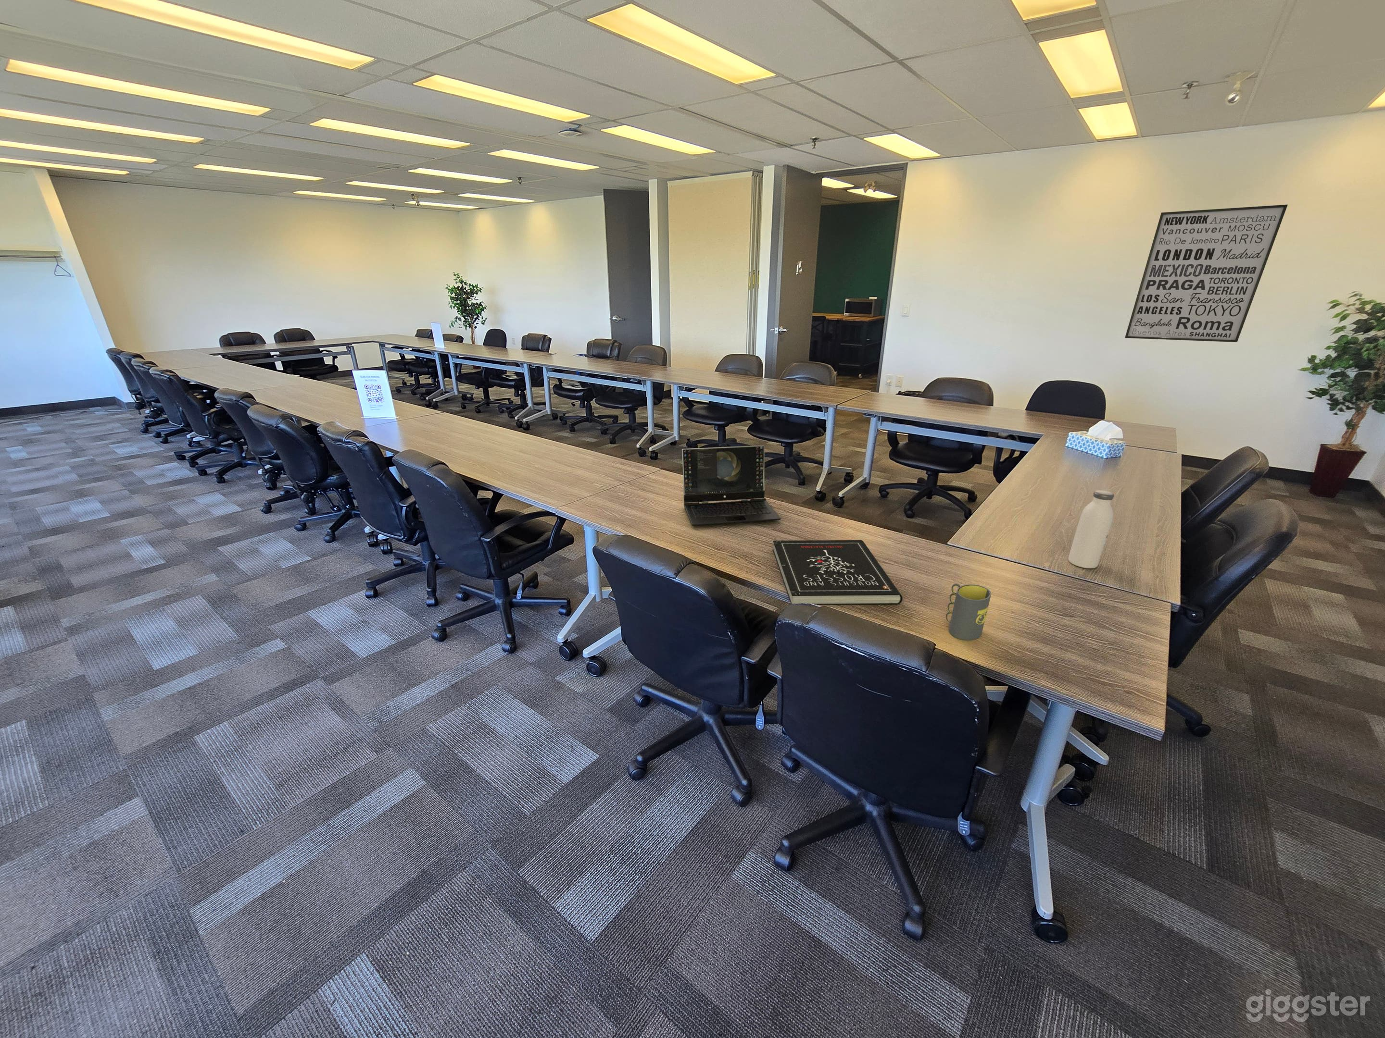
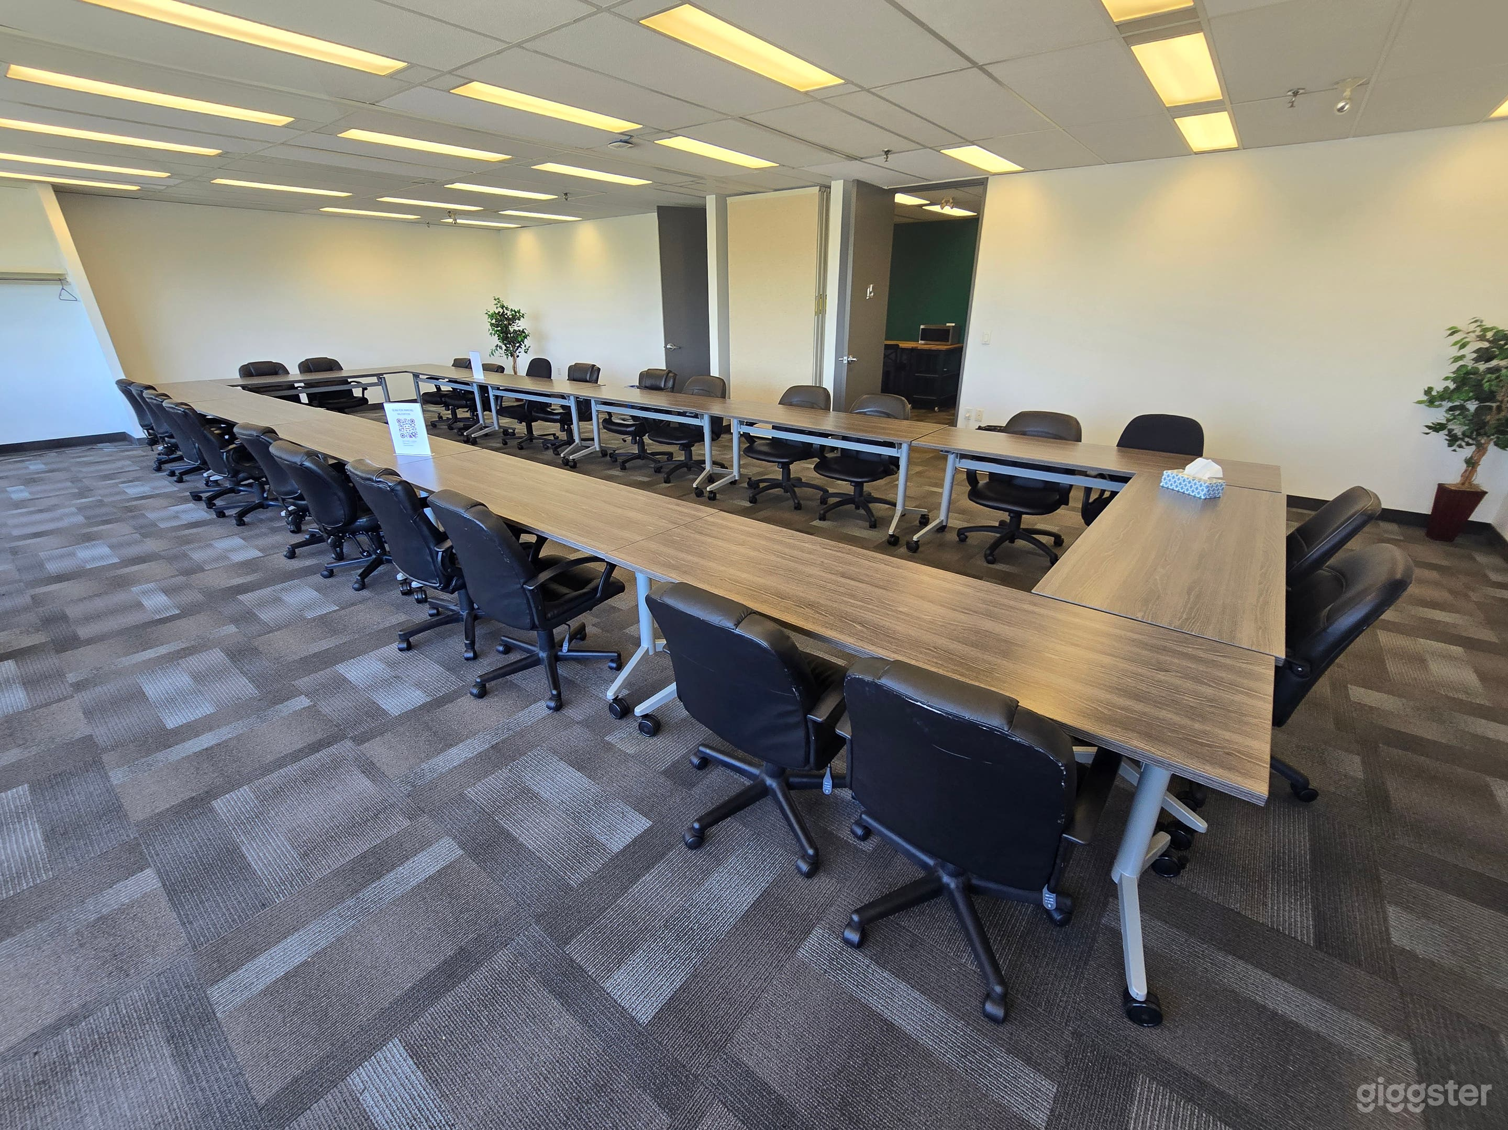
- wall art (1199, 277)
- mug (965, 609)
- water bottle (1093, 529)
- laptop (730, 484)
- book (831, 569)
